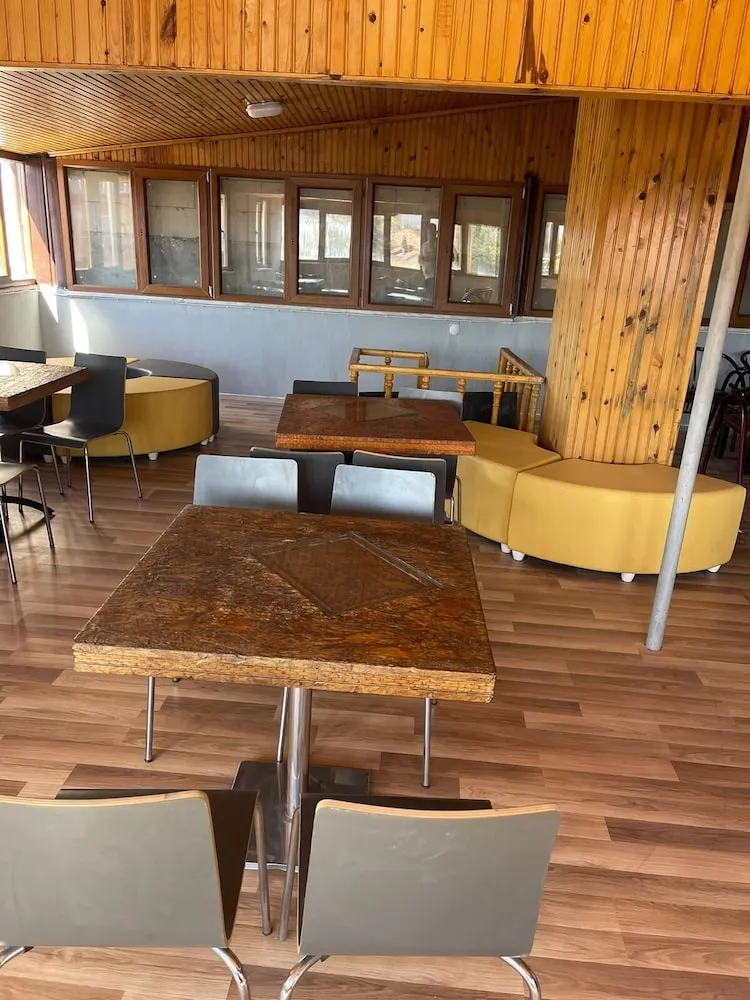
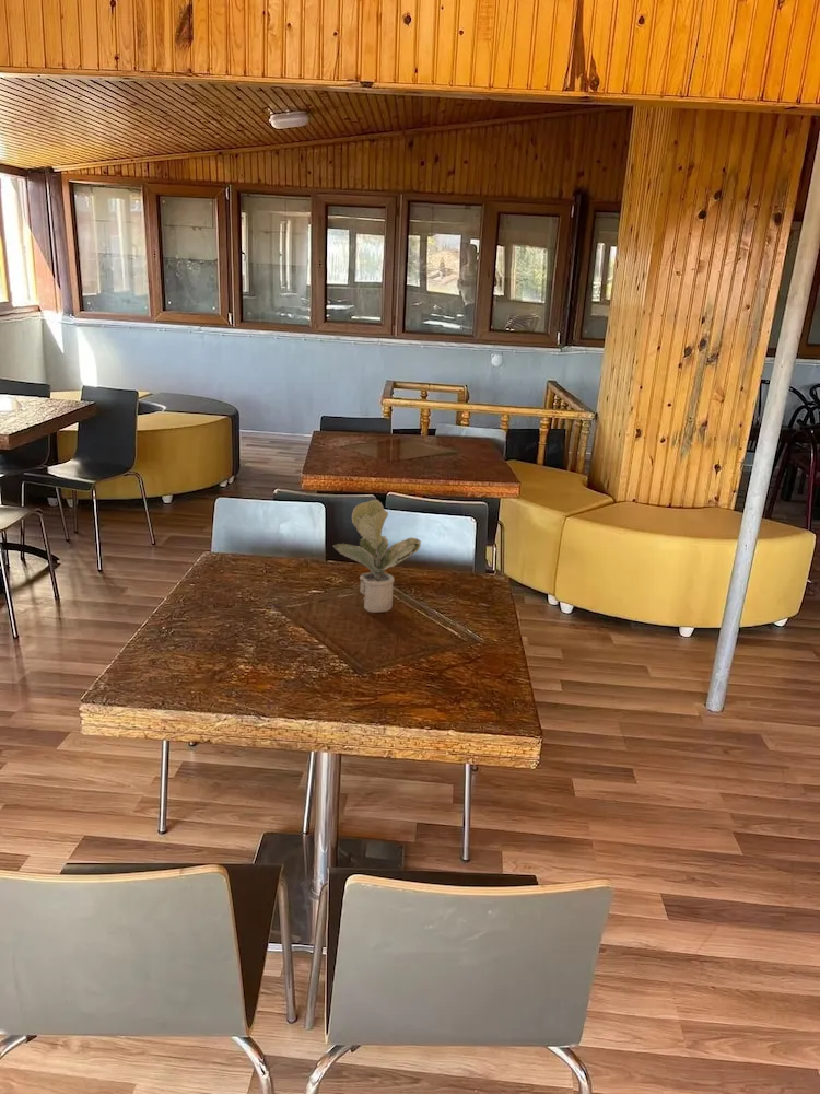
+ potted plant (376, 552)
